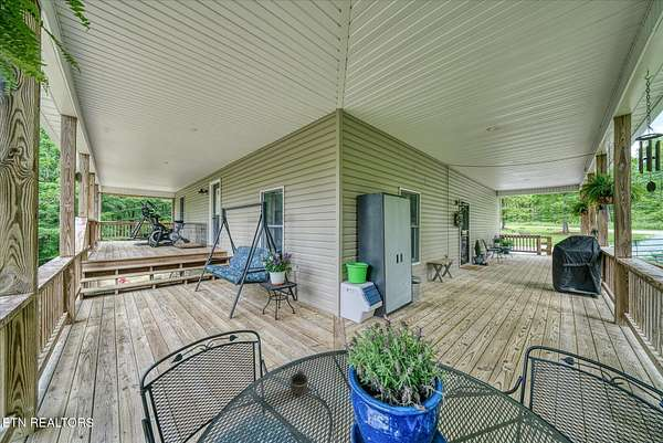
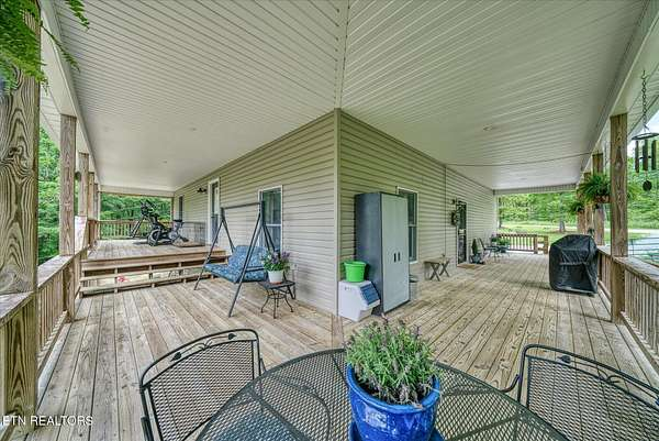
- cup (299, 382)
